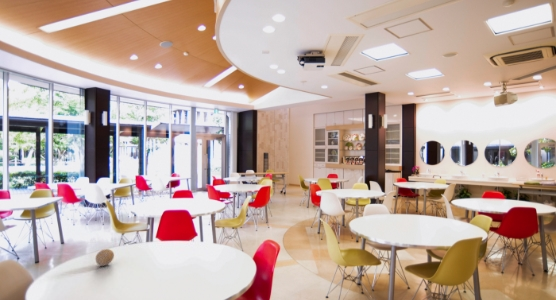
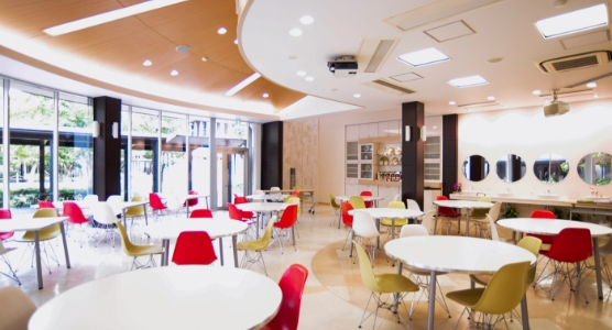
- fruit (104, 257)
